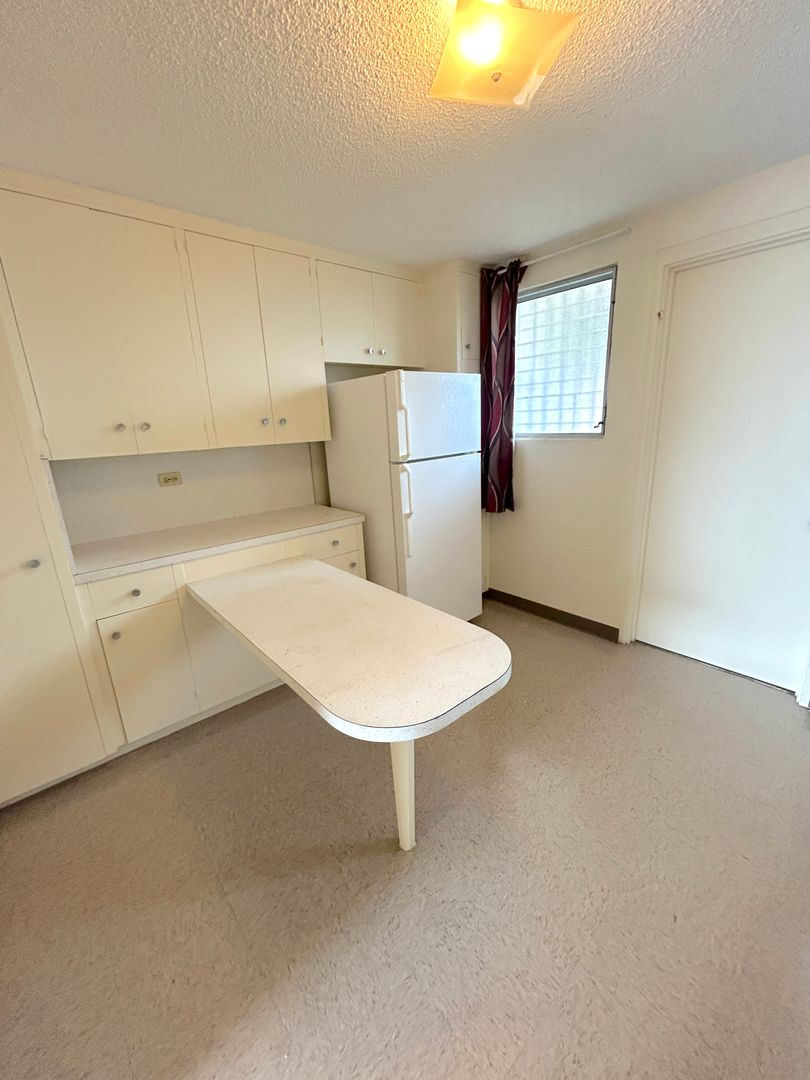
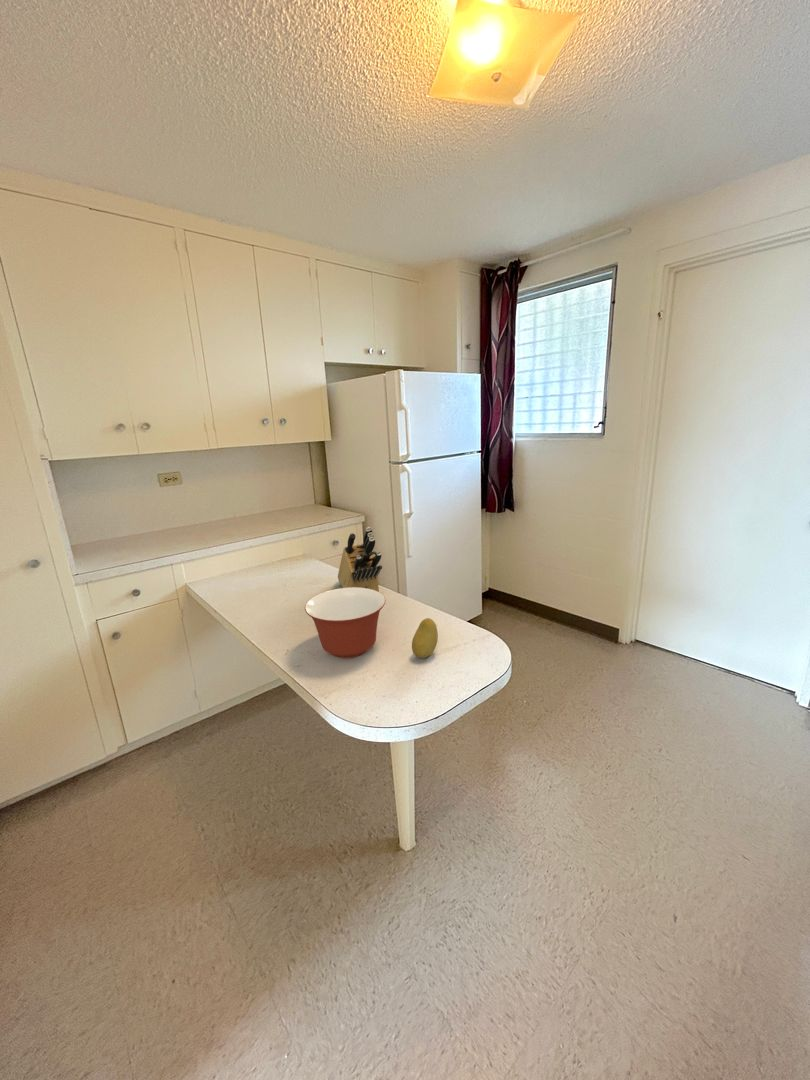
+ fruit (424, 637)
+ knife block (357, 558)
+ mixing bowl (347, 625)
